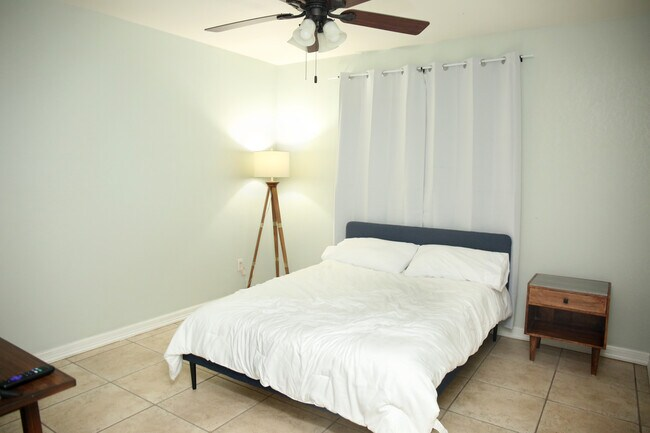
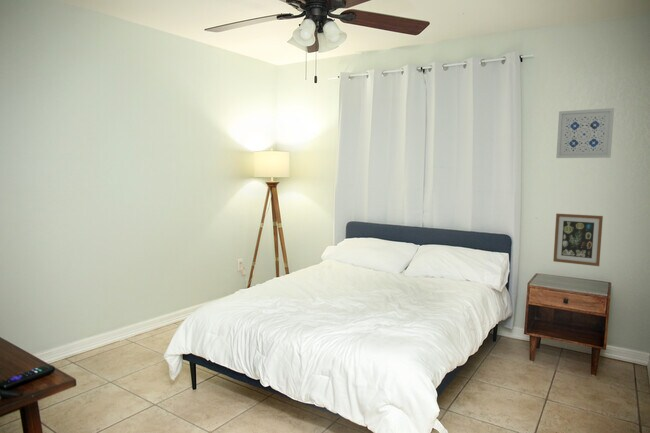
+ wall art (584, 134)
+ wall art (577, 239)
